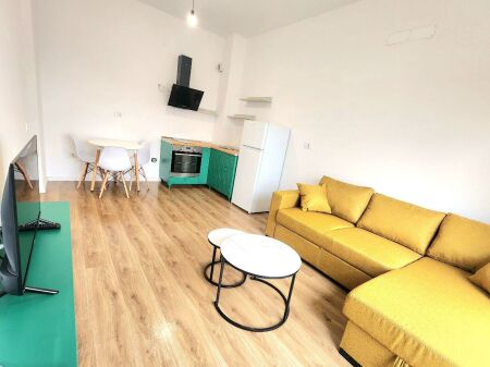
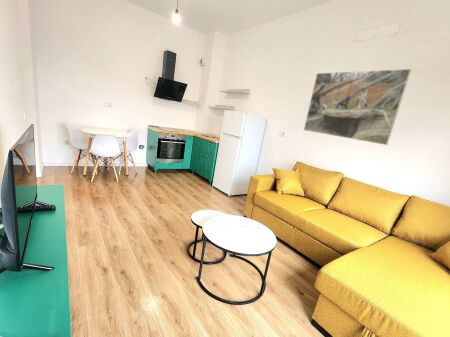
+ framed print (348, 105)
